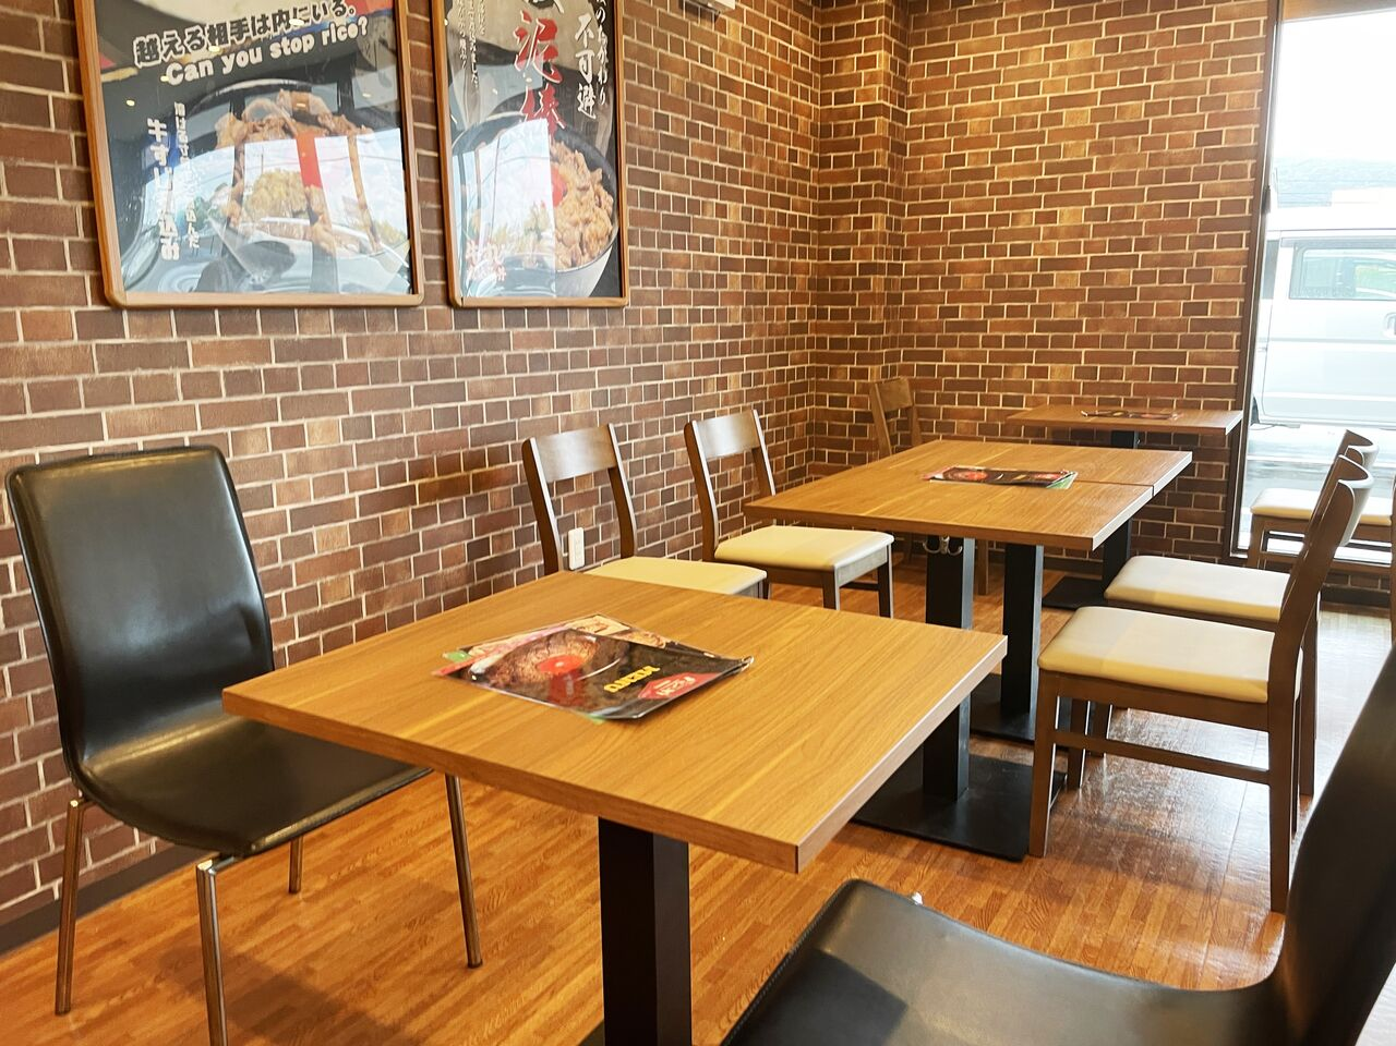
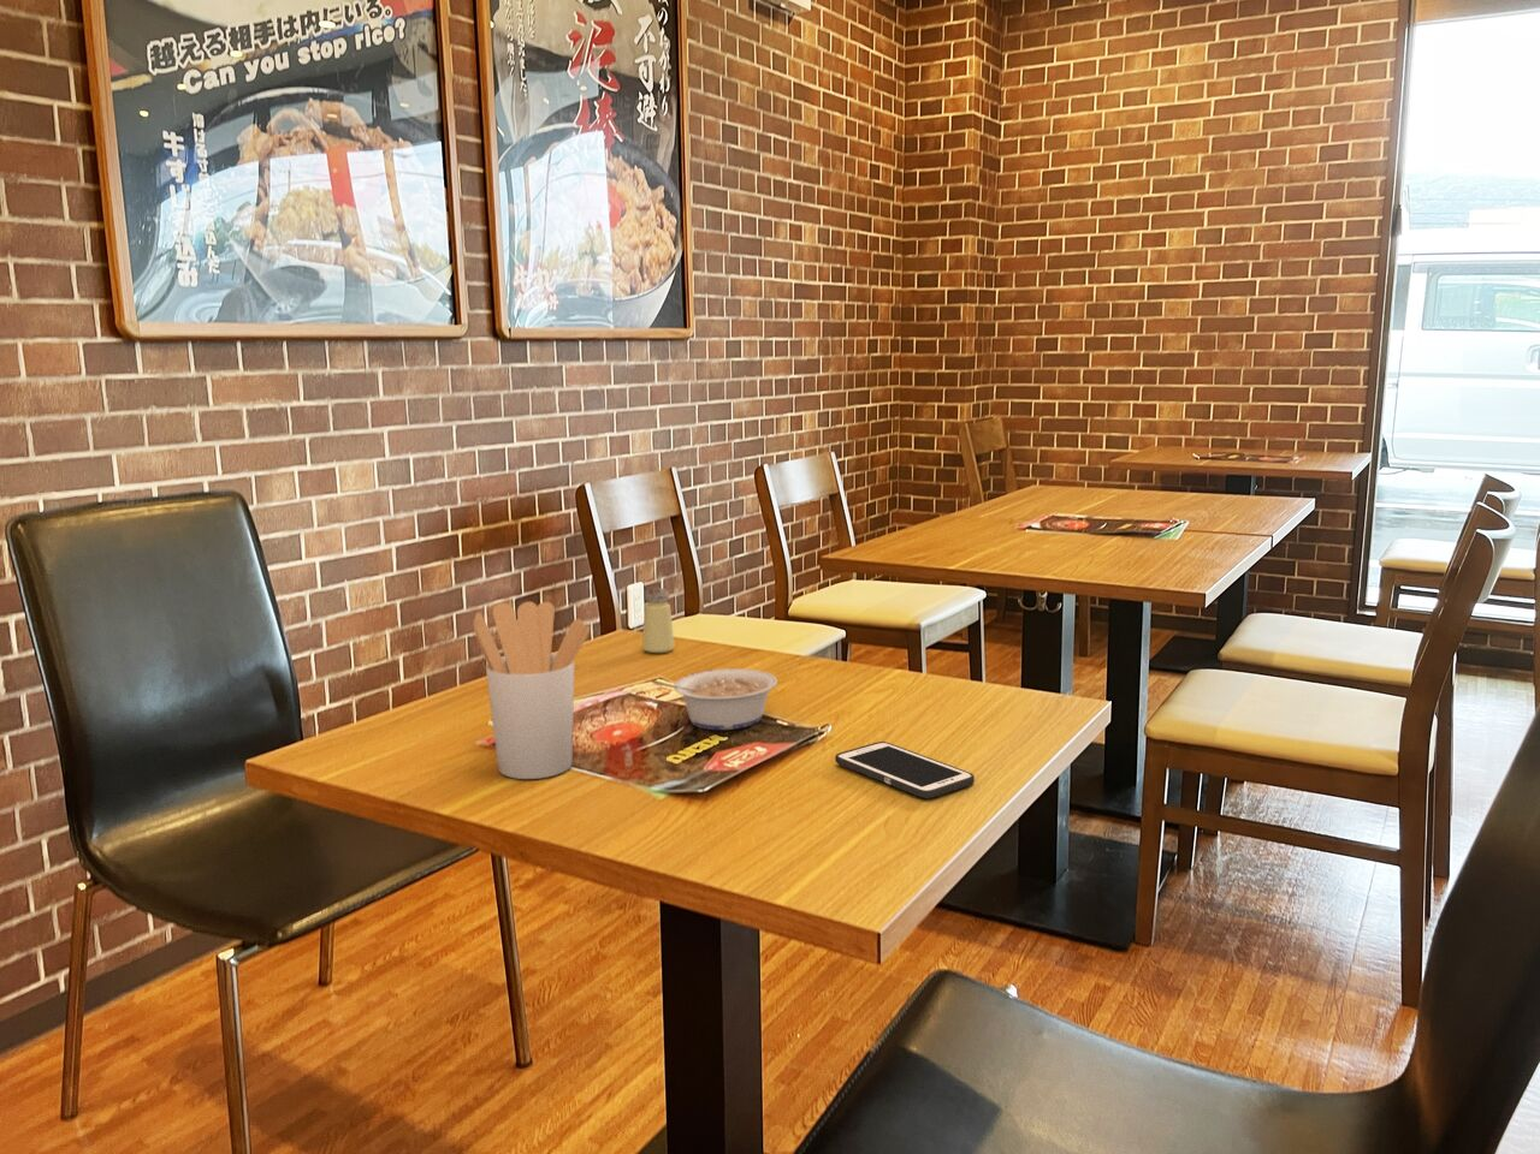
+ legume (723, 697)
+ saltshaker (657, 619)
+ cell phone (902, 769)
+ utensil holder (530, 682)
